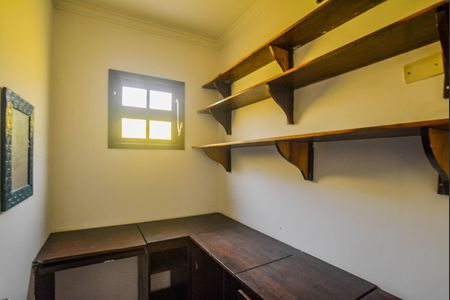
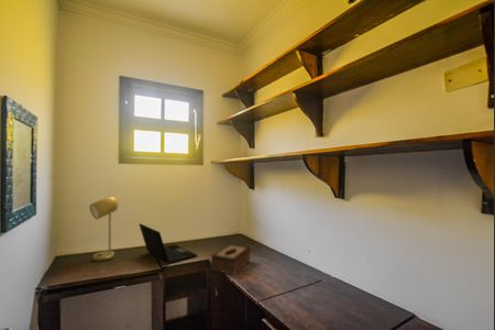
+ desk lamp (109, 227)
+ laptop (162, 240)
+ tissue box (231, 257)
